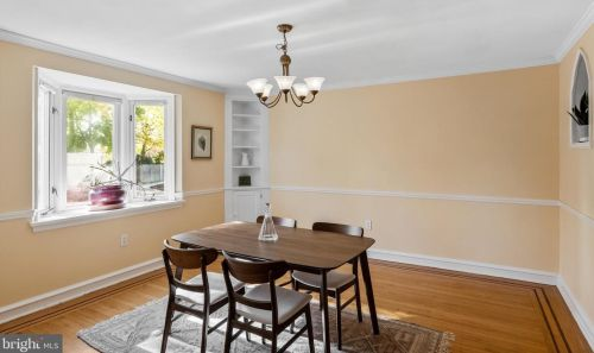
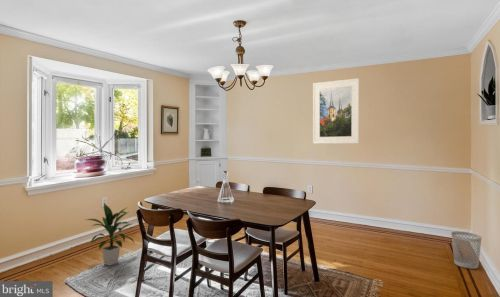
+ indoor plant (113, 233)
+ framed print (335, 112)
+ wastebasket (466, 250)
